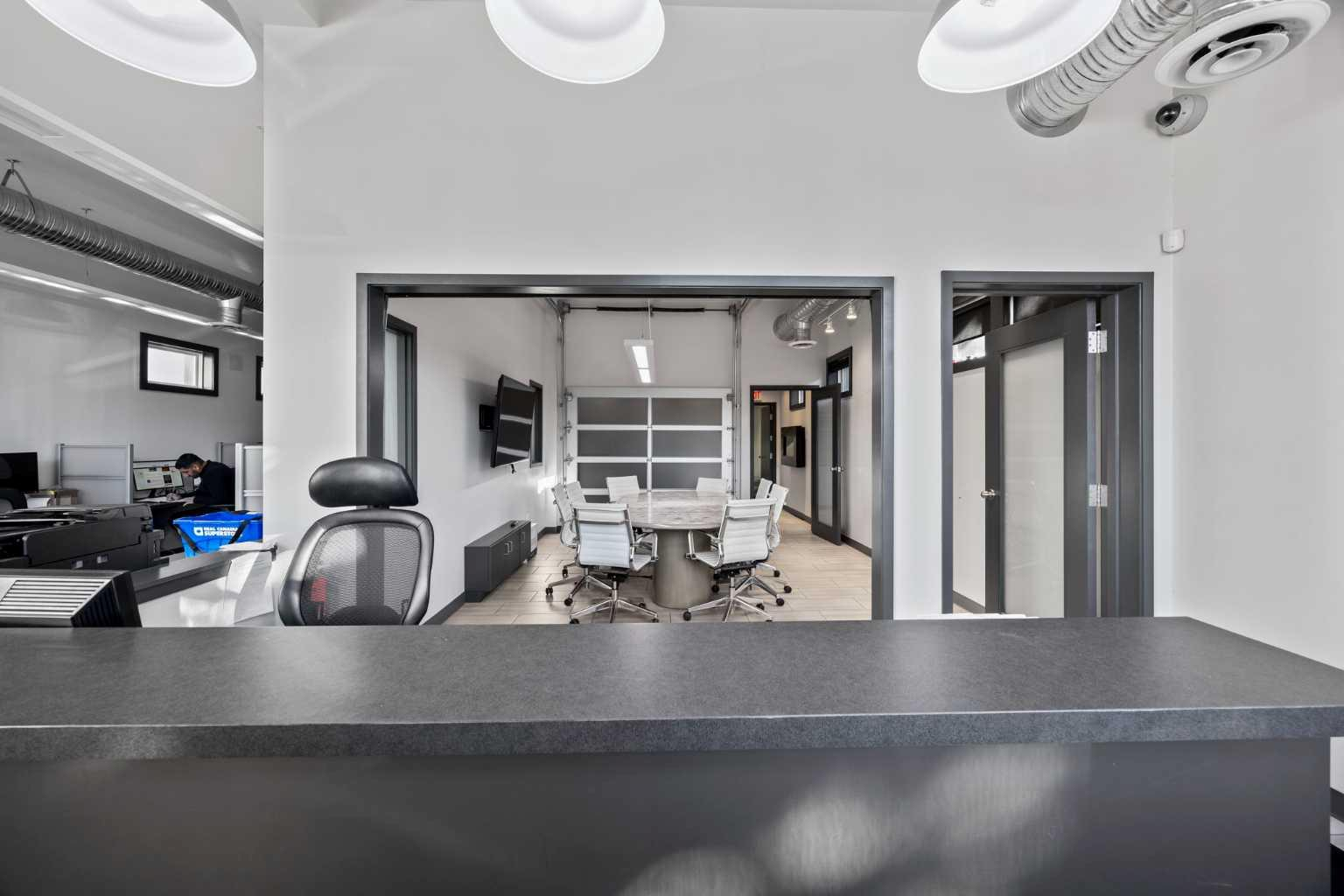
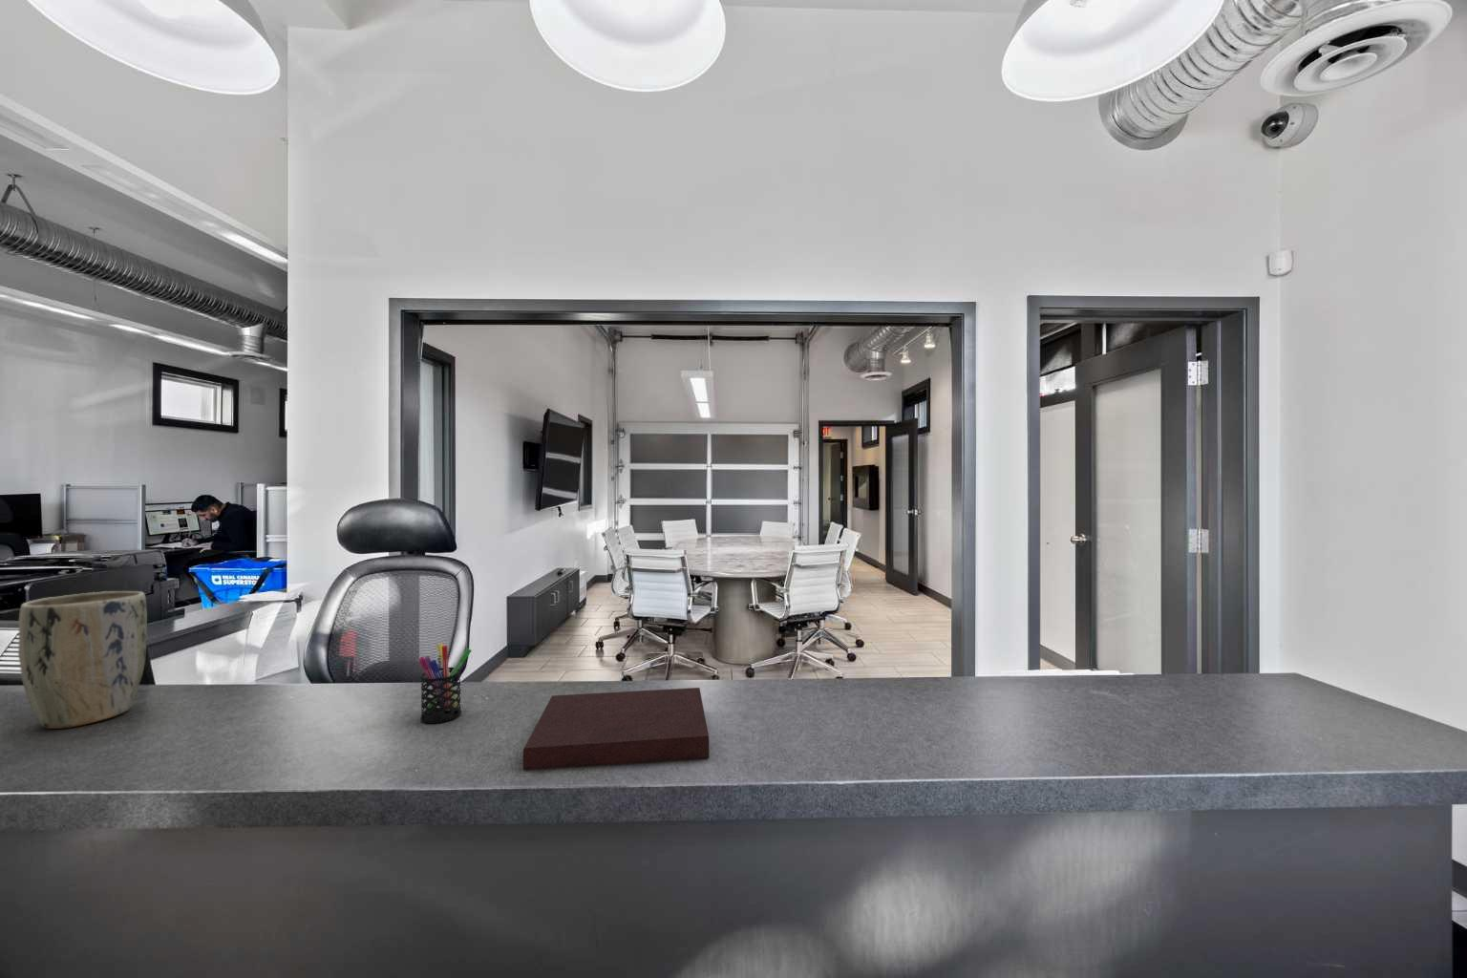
+ pen holder (446, 678)
+ notebook (622, 724)
+ plant pot (86, 657)
